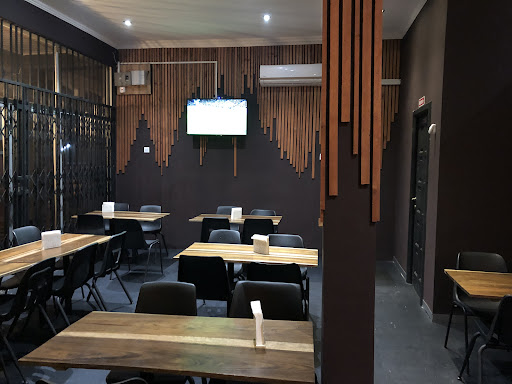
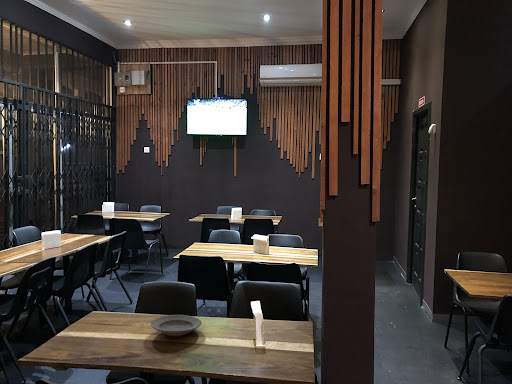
+ plate (176, 326)
